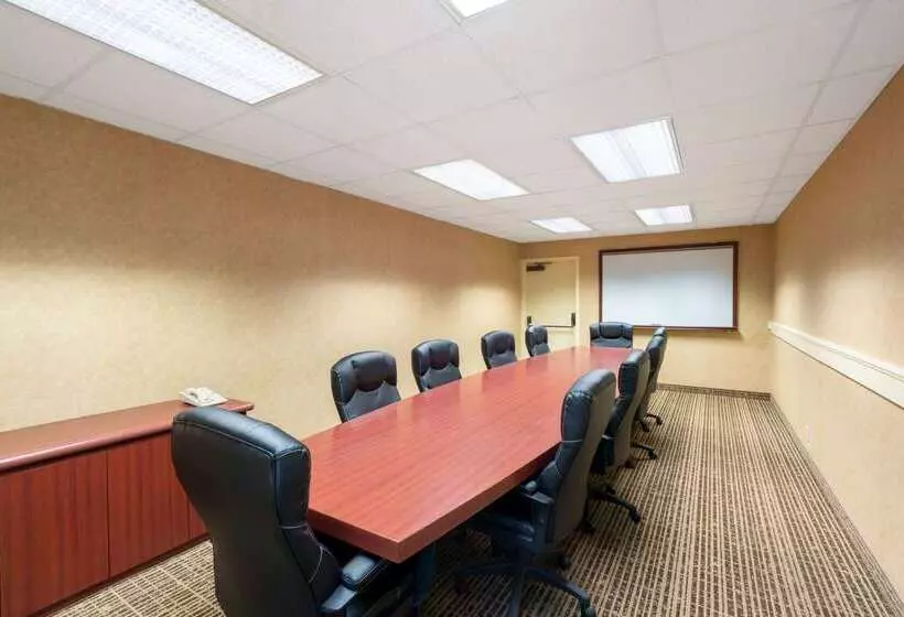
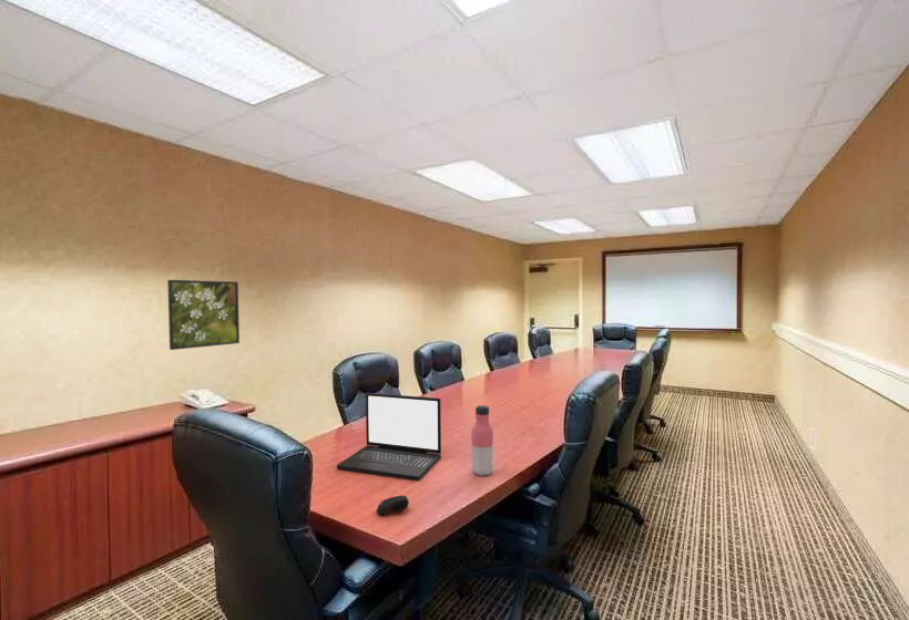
+ water bottle (482, 438)
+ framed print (205, 313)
+ computer mouse (392, 504)
+ laptop (390, 432)
